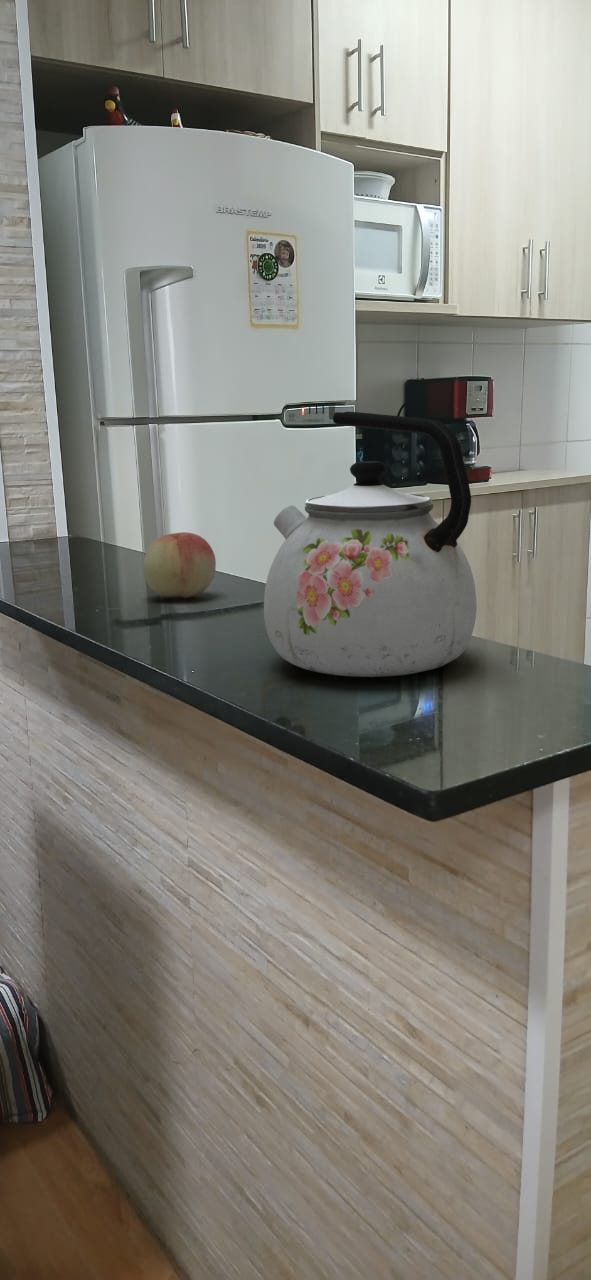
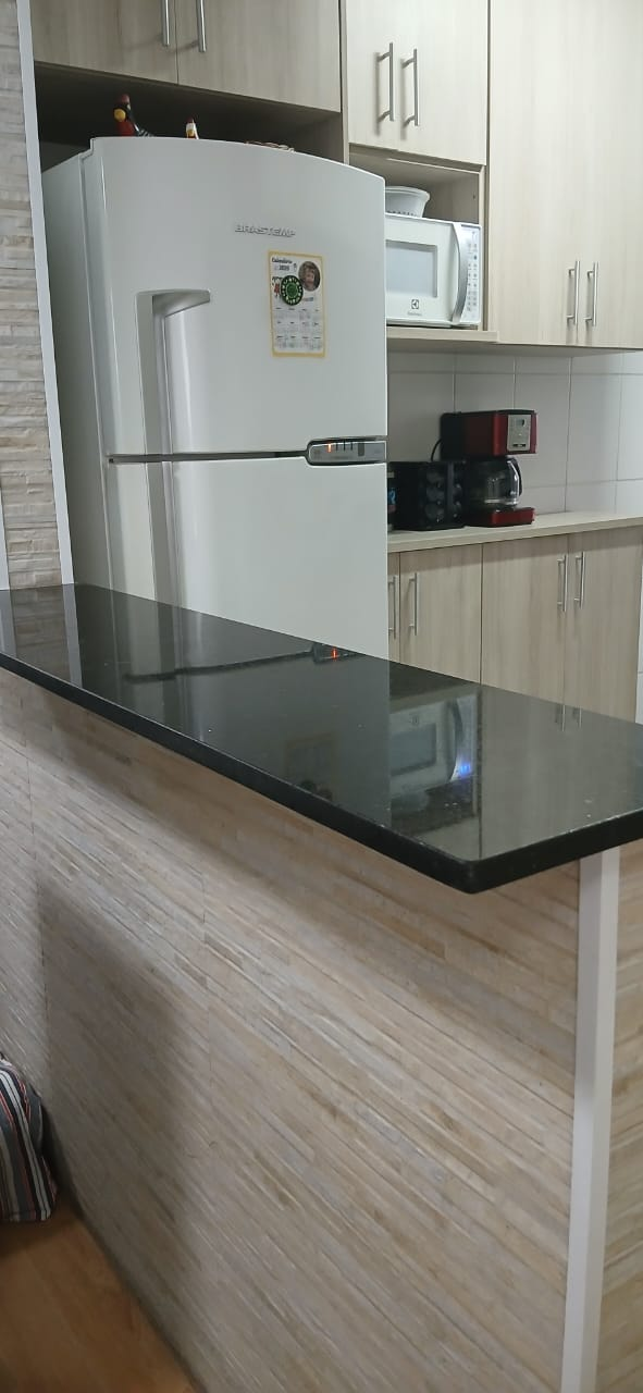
- kettle (366, 540)
- fruit (179, 565)
